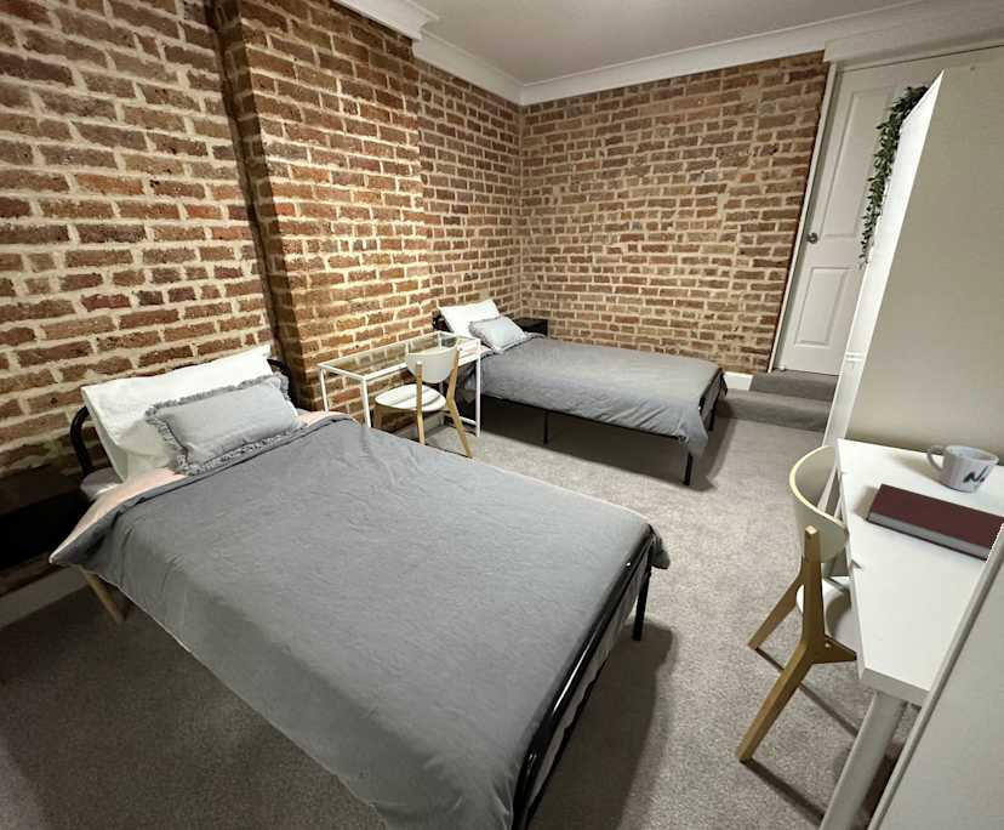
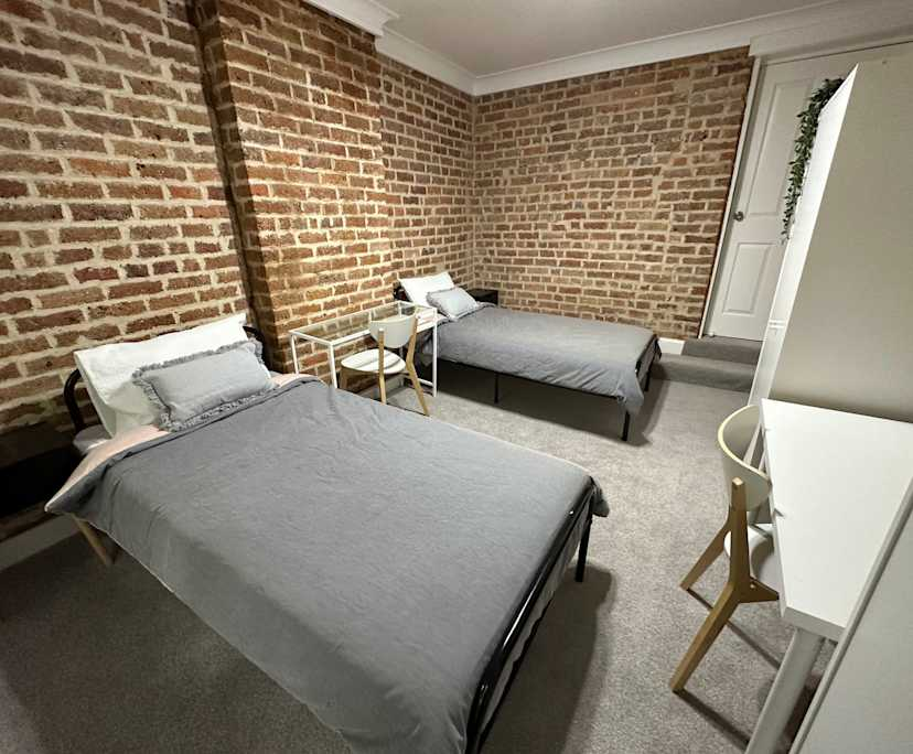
- mug (954, 465)
- notebook (939, 519)
